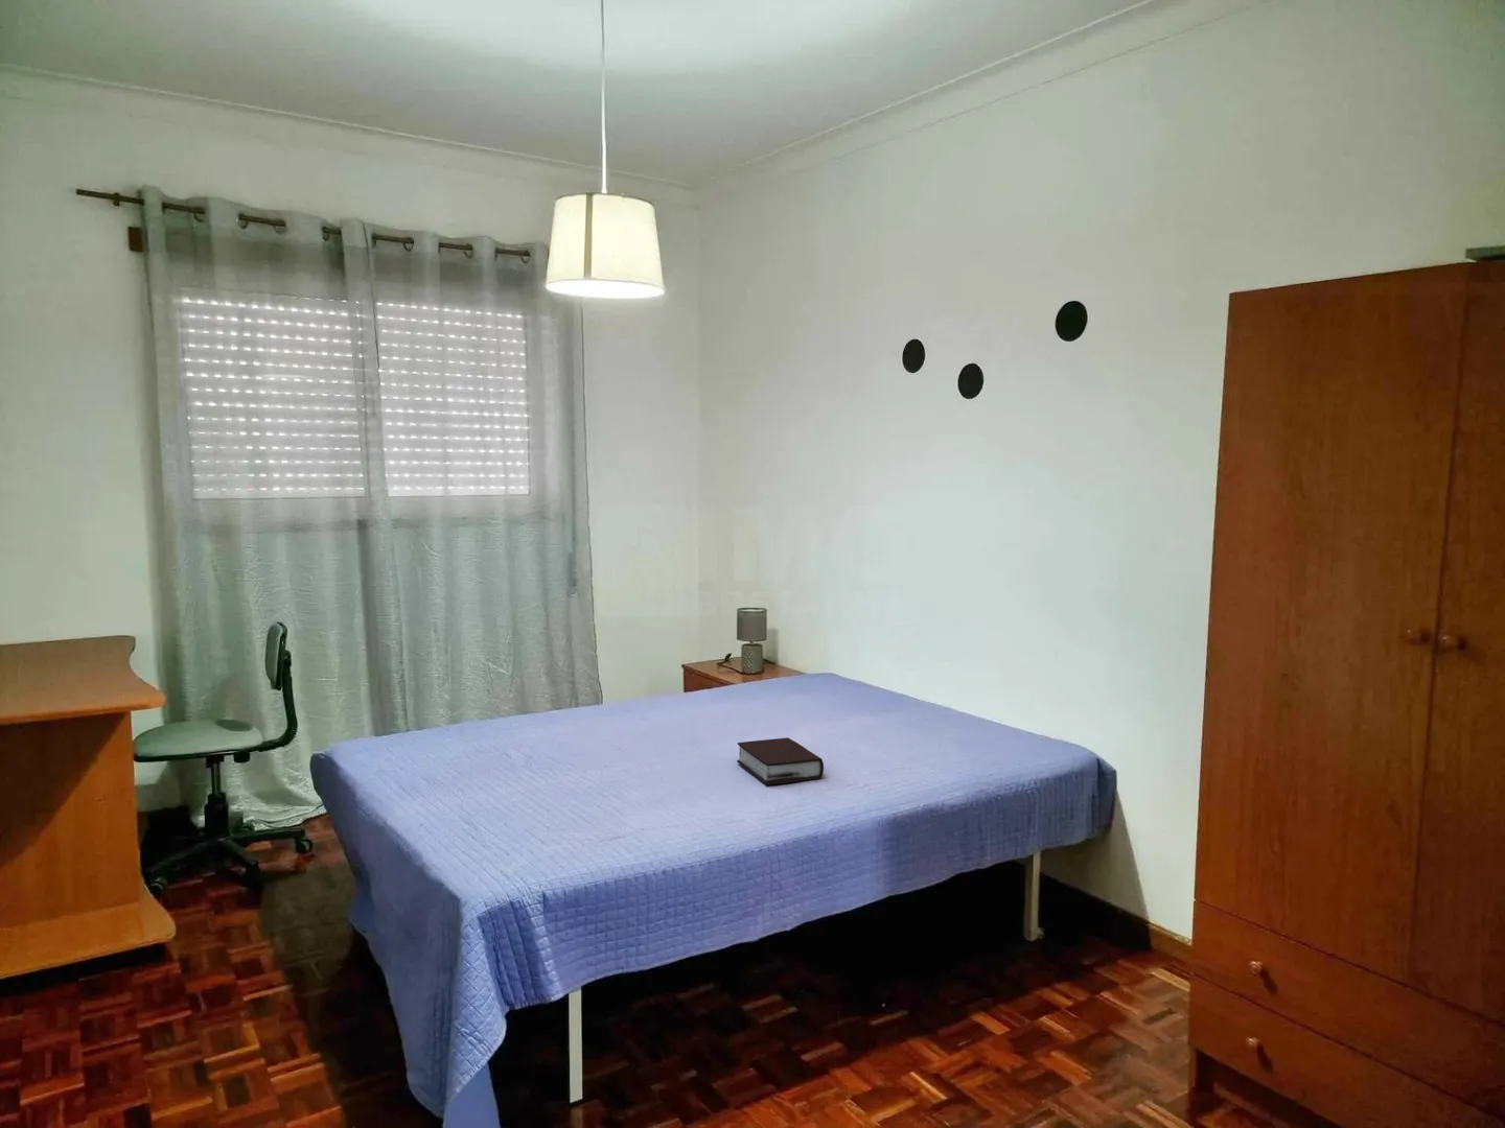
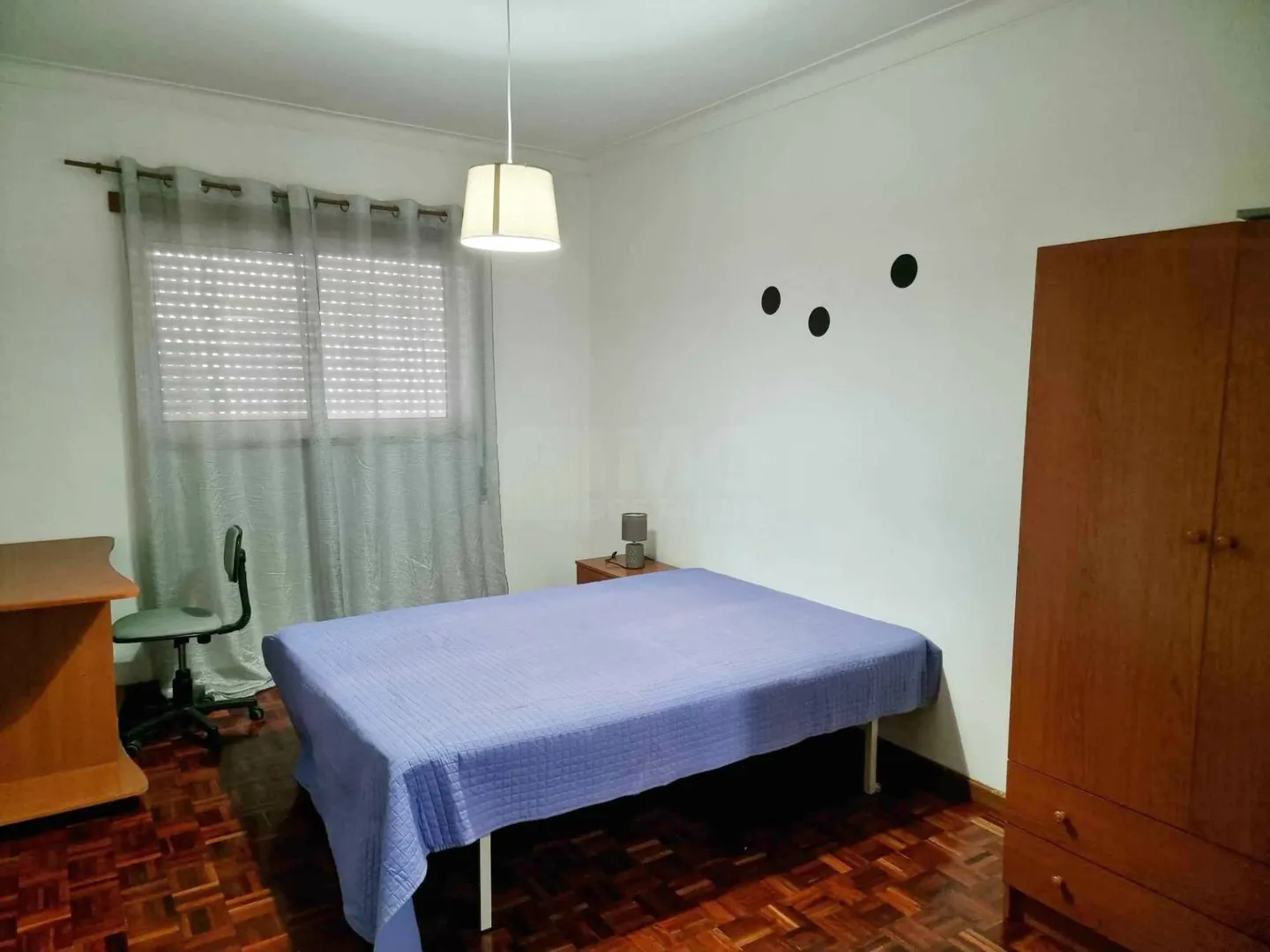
- bible (779, 760)
